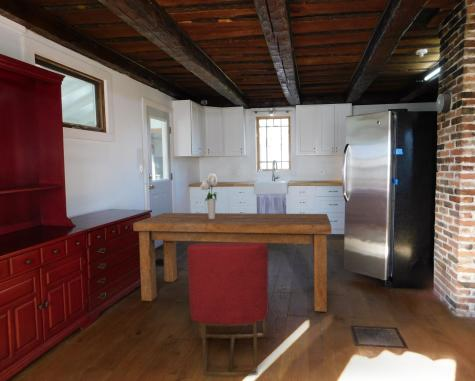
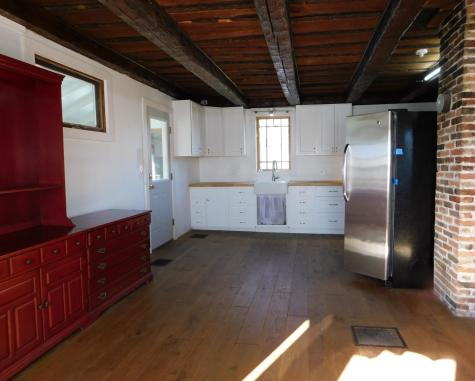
- chair (230, 295)
- bouquet (209, 195)
- dining table (235, 241)
